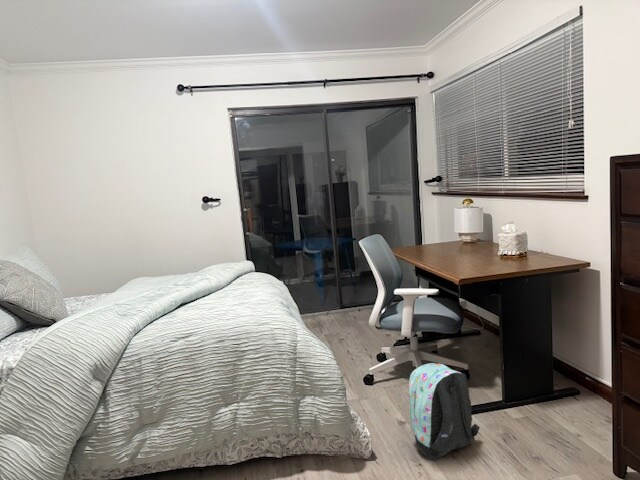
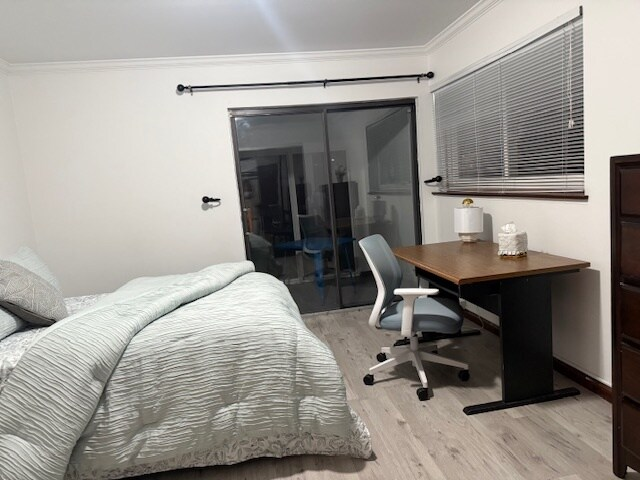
- backpack (439, 406)
